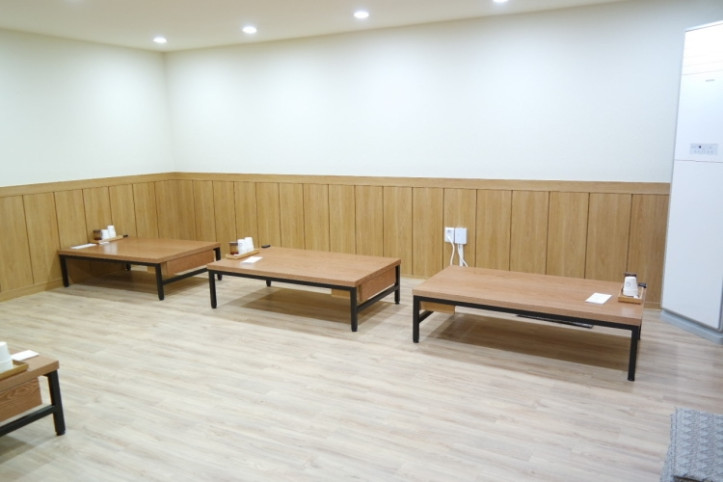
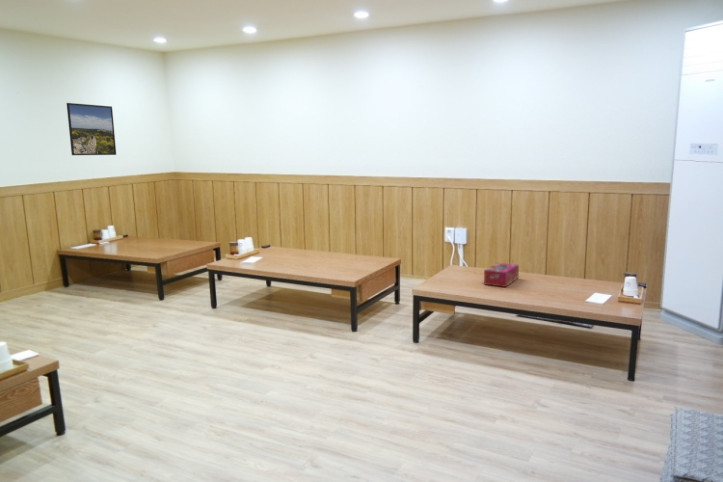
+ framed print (92, 130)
+ tissue box (501, 274)
